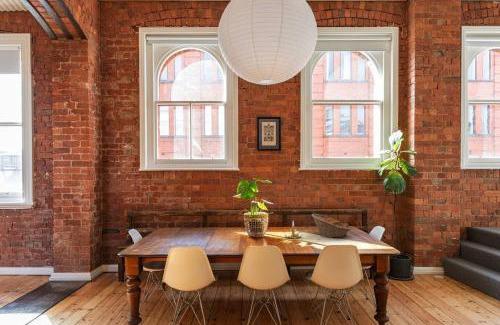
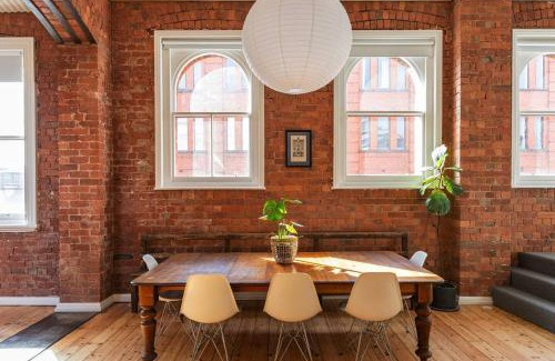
- fruit basket (330, 224)
- candle holder (294, 229)
